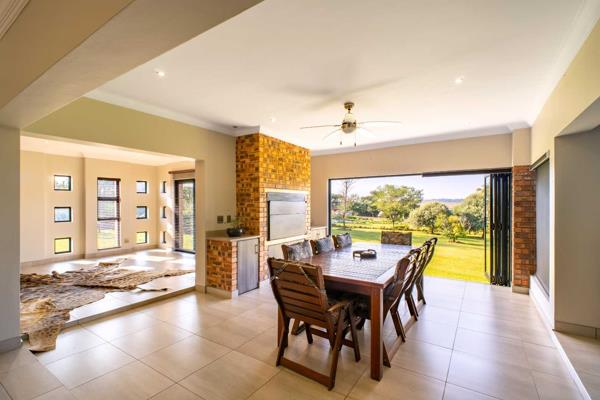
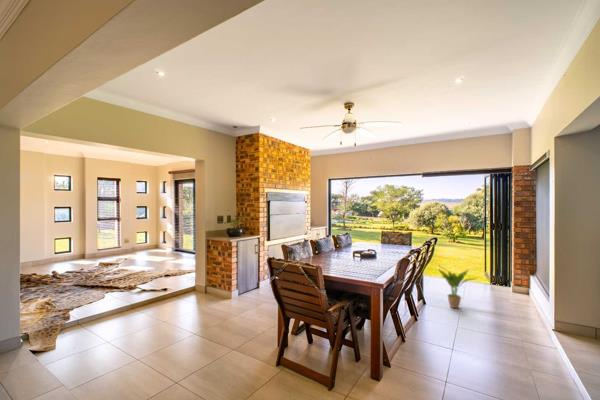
+ potted plant (454, 286)
